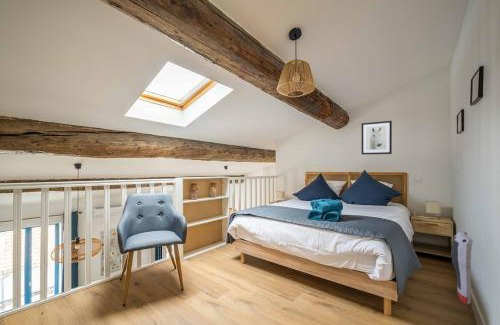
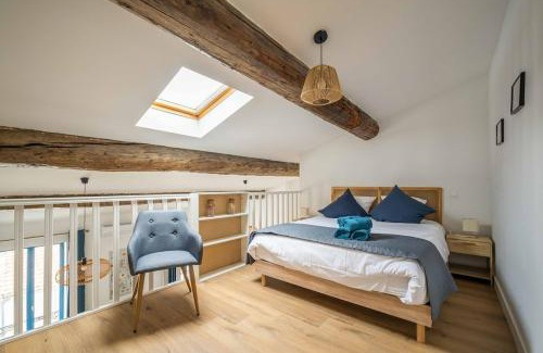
- air purifier (460, 265)
- wall art (376, 138)
